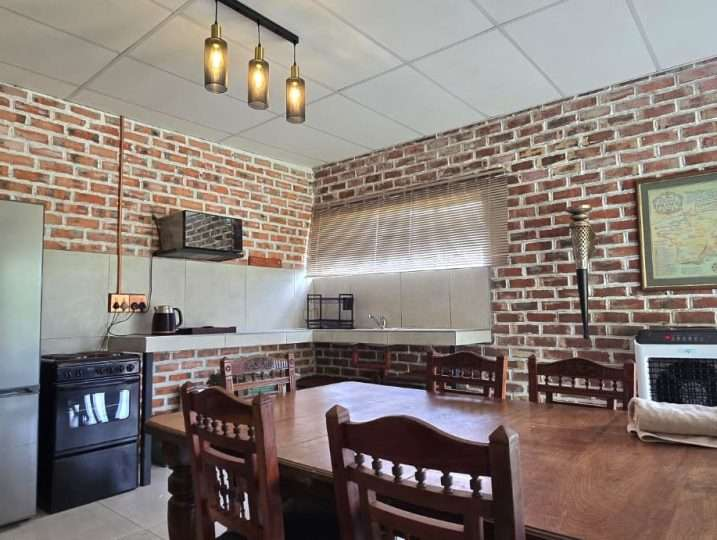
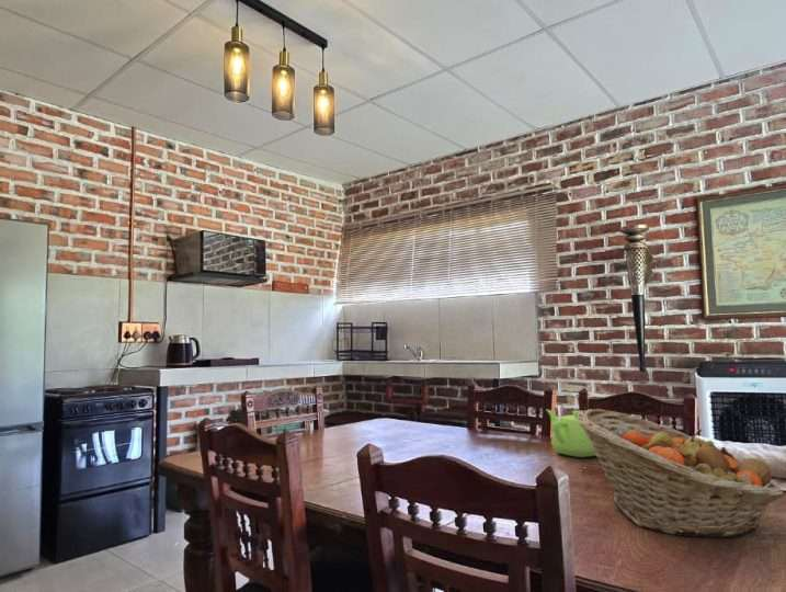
+ teapot (574, 431)
+ fruit basket (670, 463)
